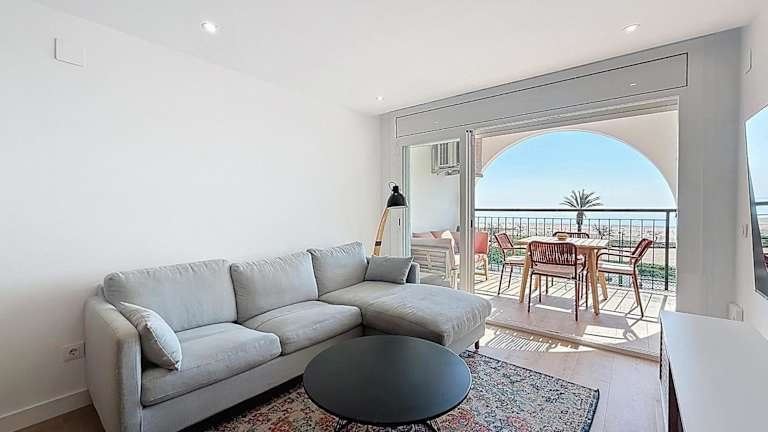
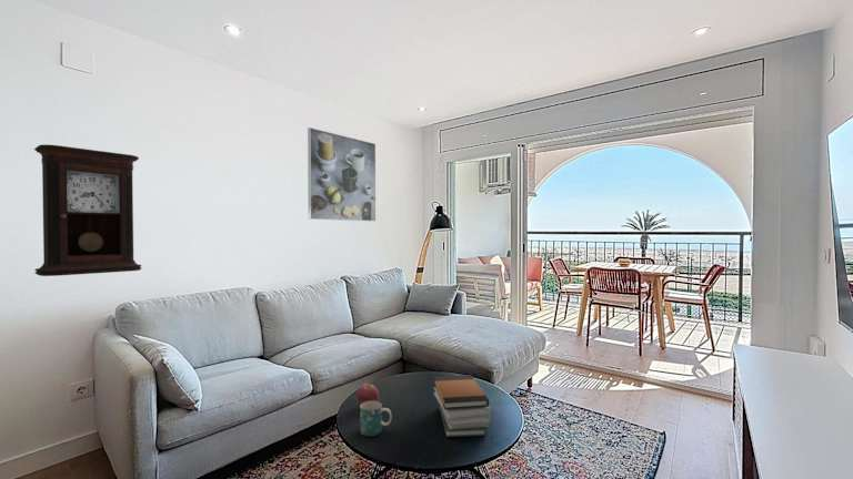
+ book stack (460, 404)
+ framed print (344, 177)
+ pendulum clock (91, 212)
+ mug (375, 418)
+ apple (368, 396)
